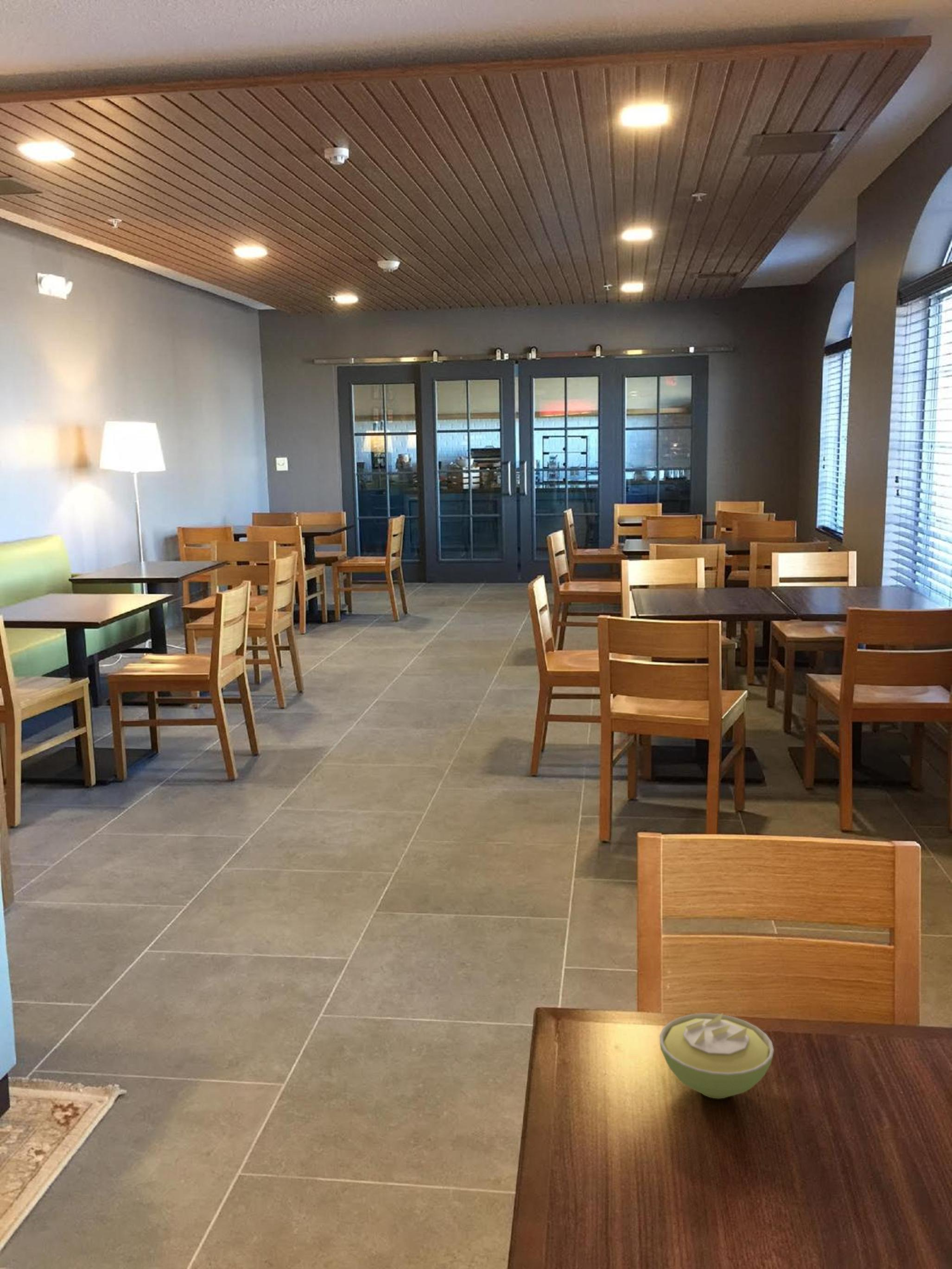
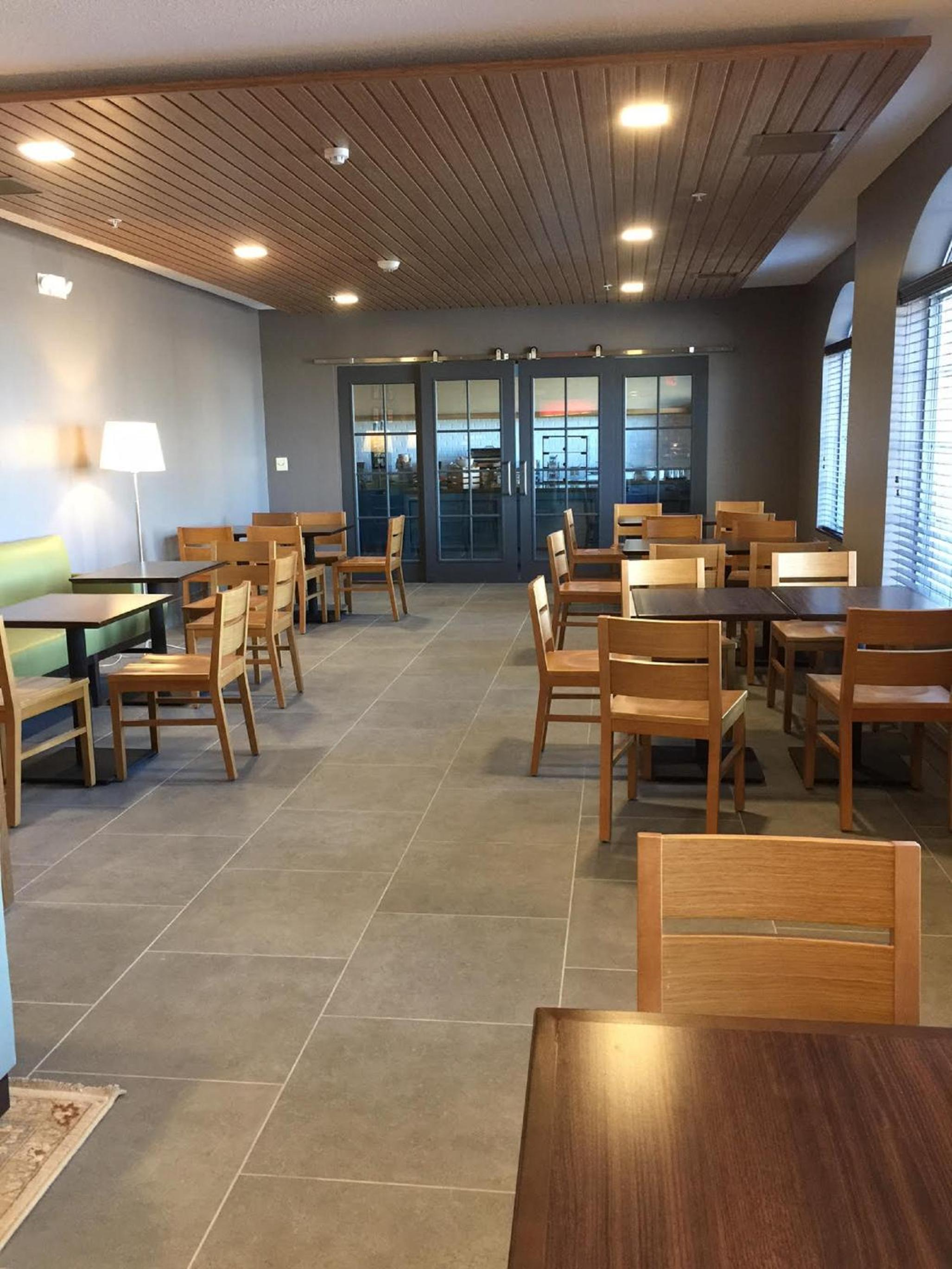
- sugar bowl (715, 1057)
